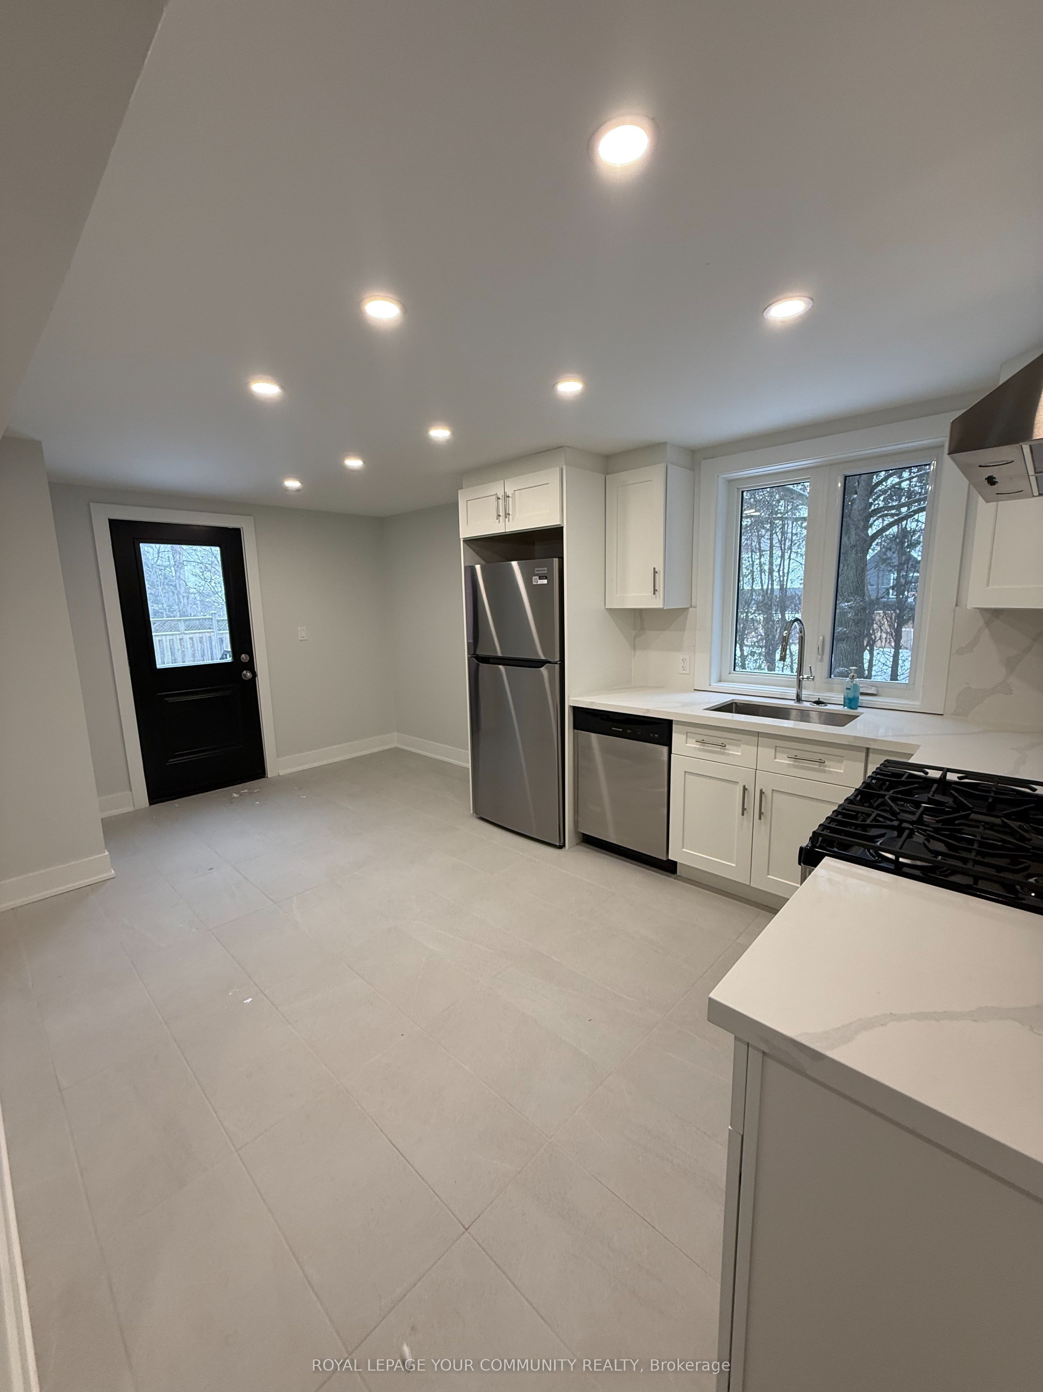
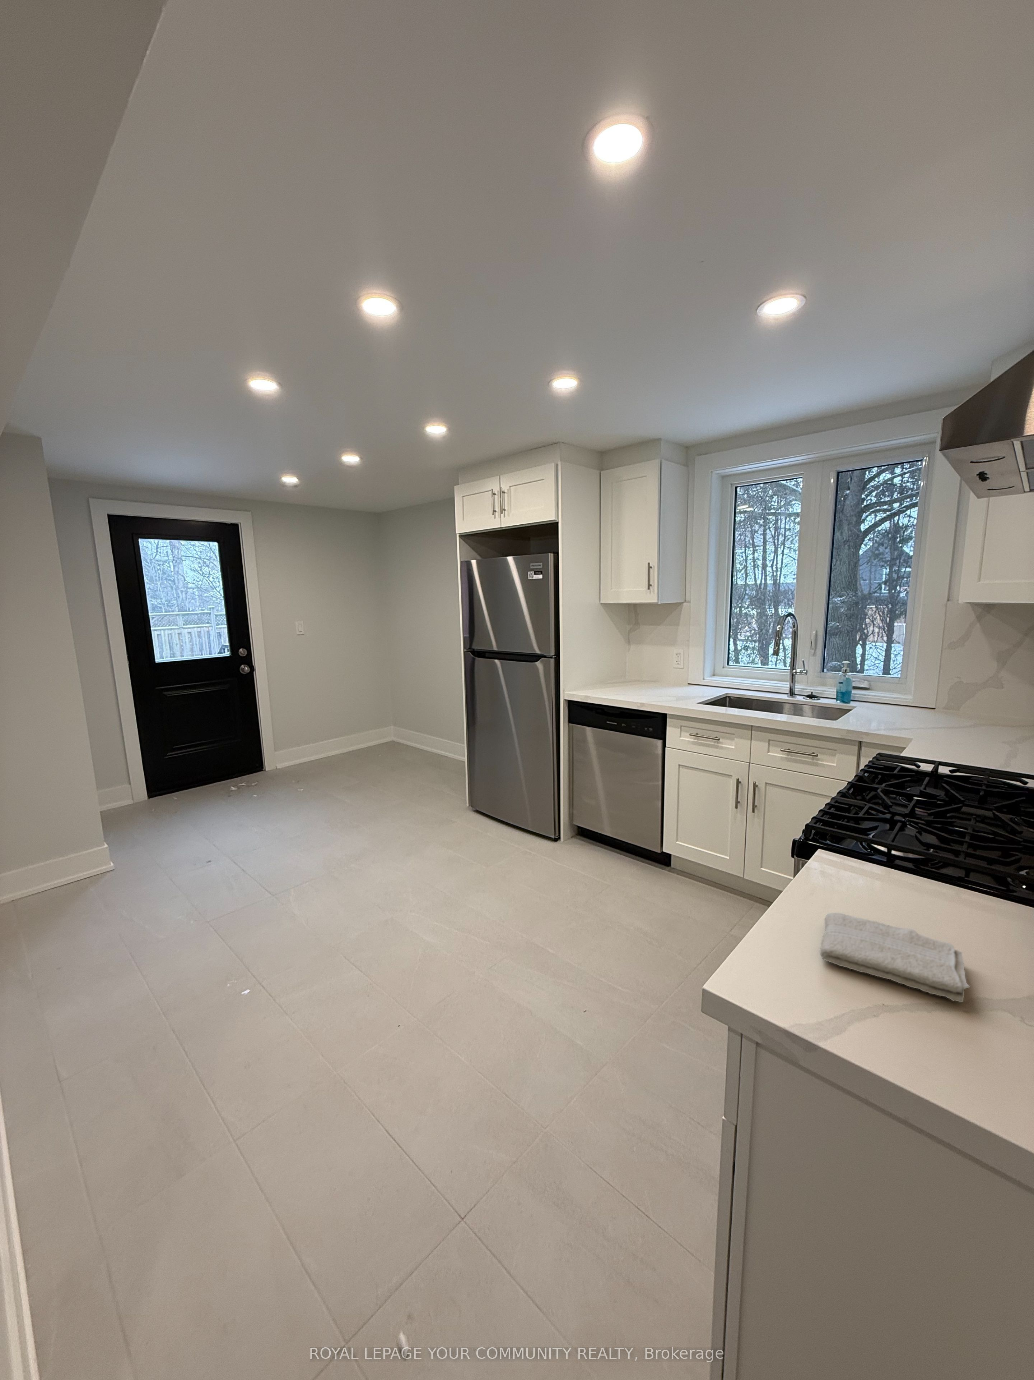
+ washcloth (890, 952)
